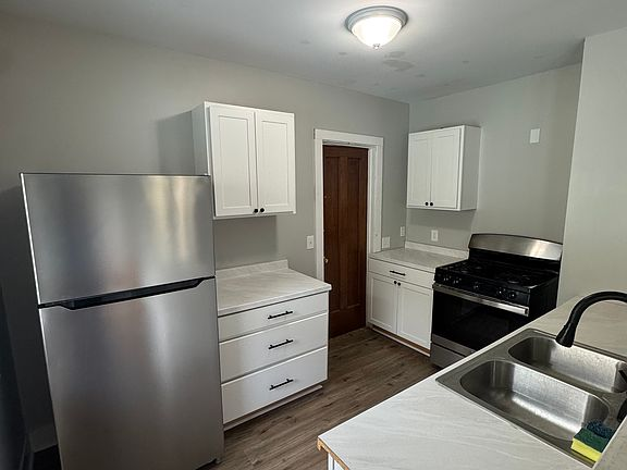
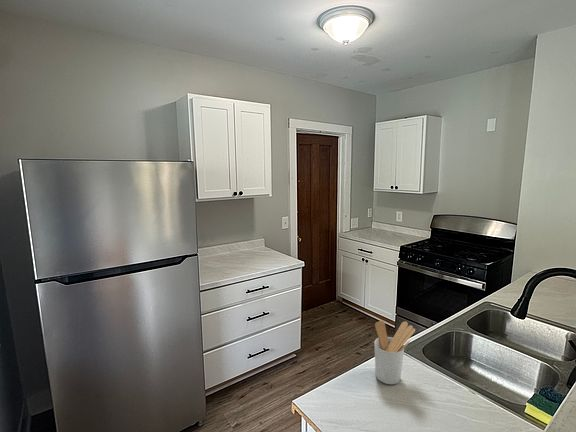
+ utensil holder (394, 350)
